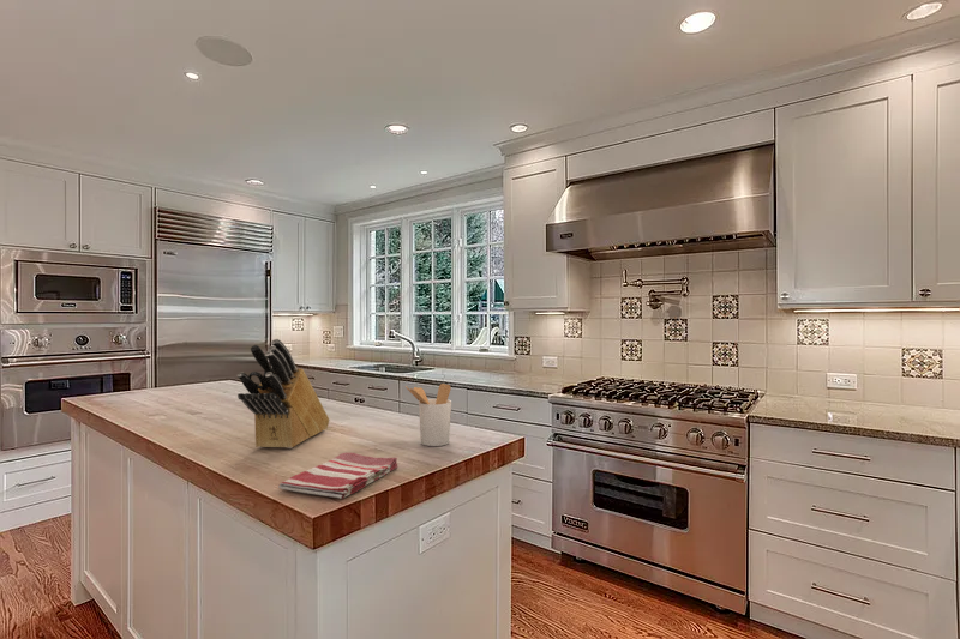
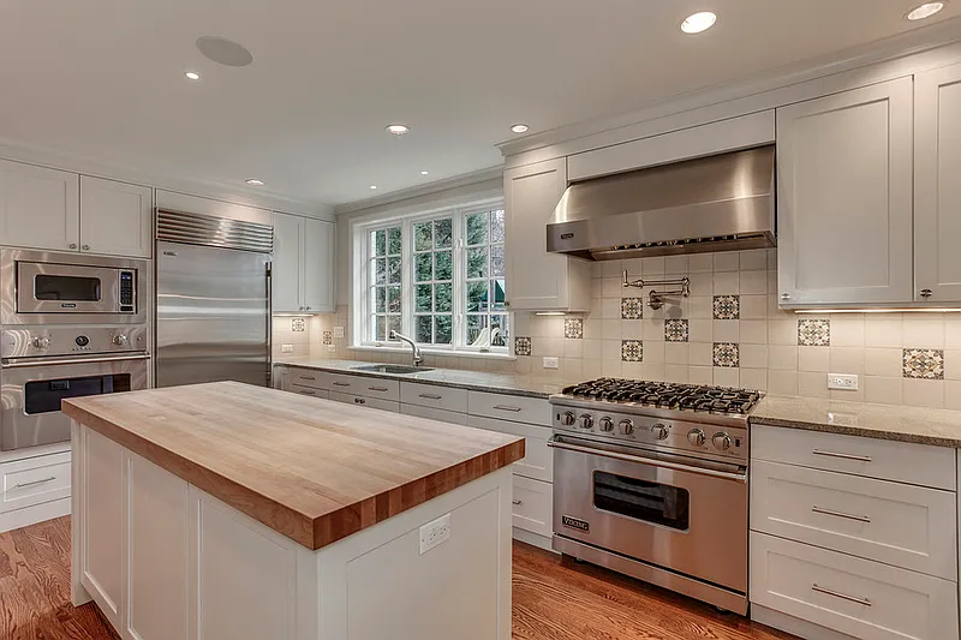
- utensil holder (427, 412)
- knife block (287, 388)
- dish towel (342, 471)
